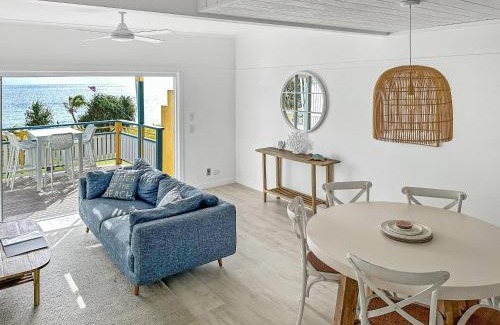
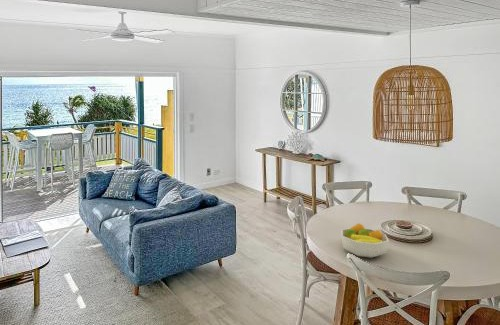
+ fruit bowl (363, 239)
